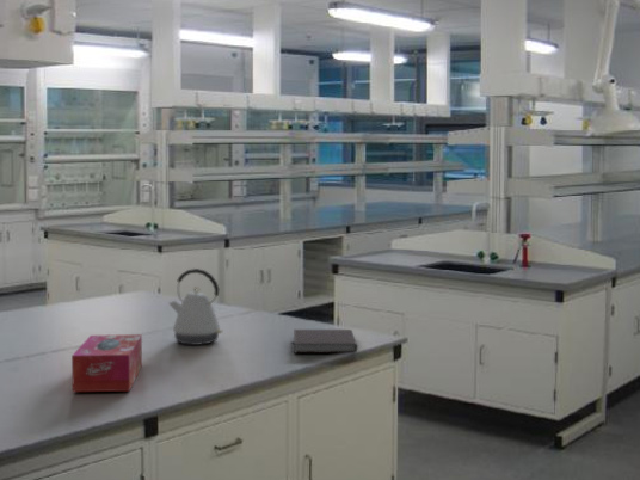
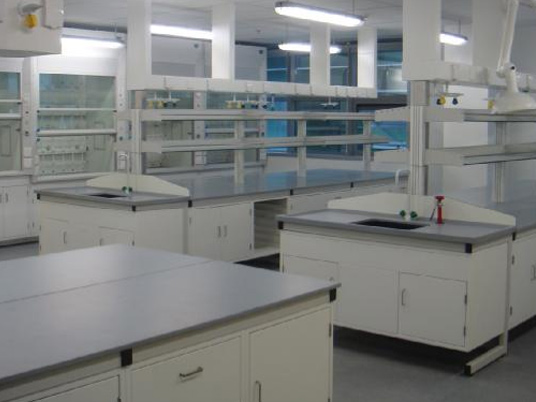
- tissue box (109, 361)
- kettle (195, 304)
- notebook (324, 340)
